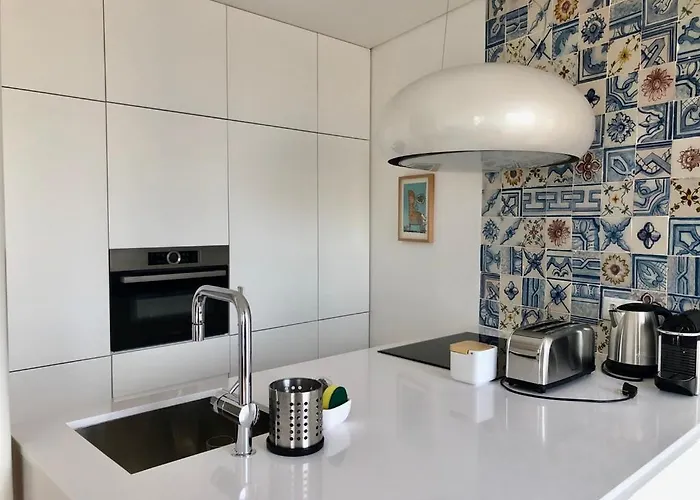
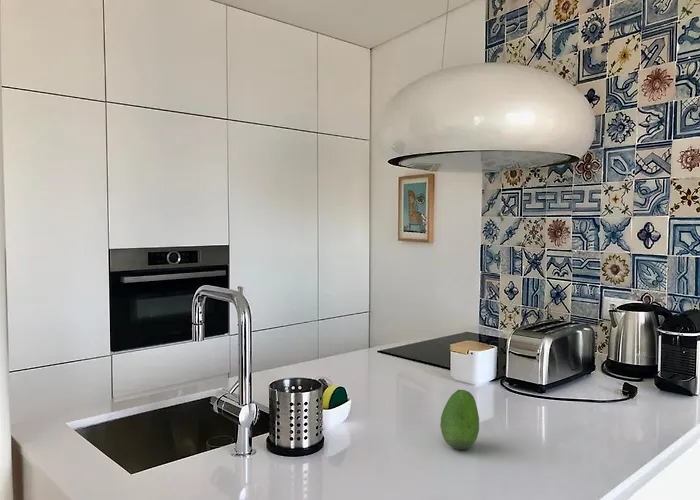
+ fruit (459, 418)
